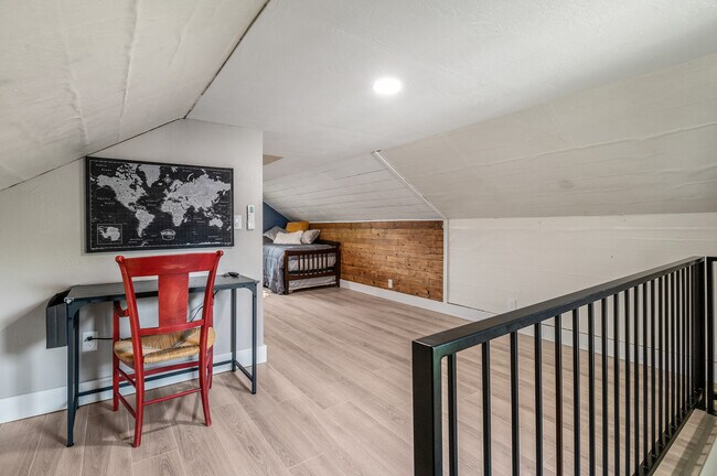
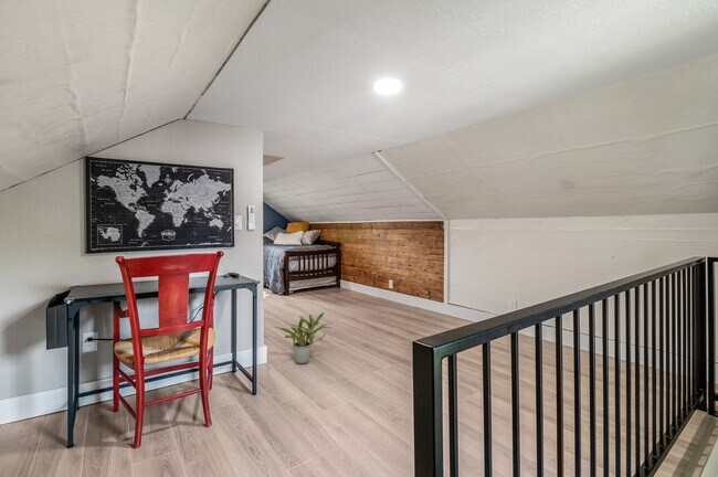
+ potted plant (306, 338)
